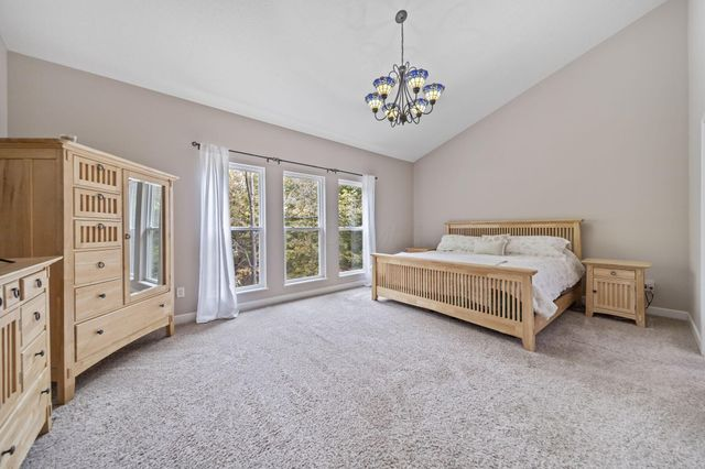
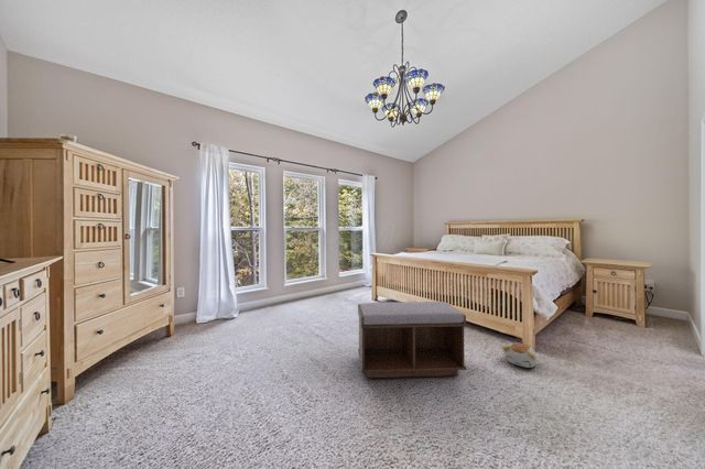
+ plush toy (521, 352)
+ bench (408, 336)
